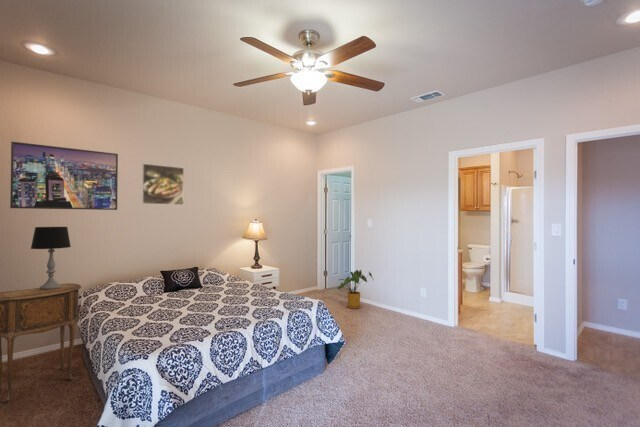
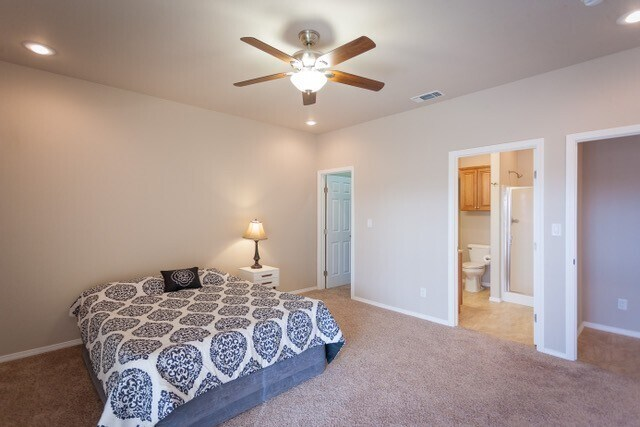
- house plant (354, 288)
- side table (38, 332)
- table lamp (51, 257)
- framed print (68, 178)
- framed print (163, 185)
